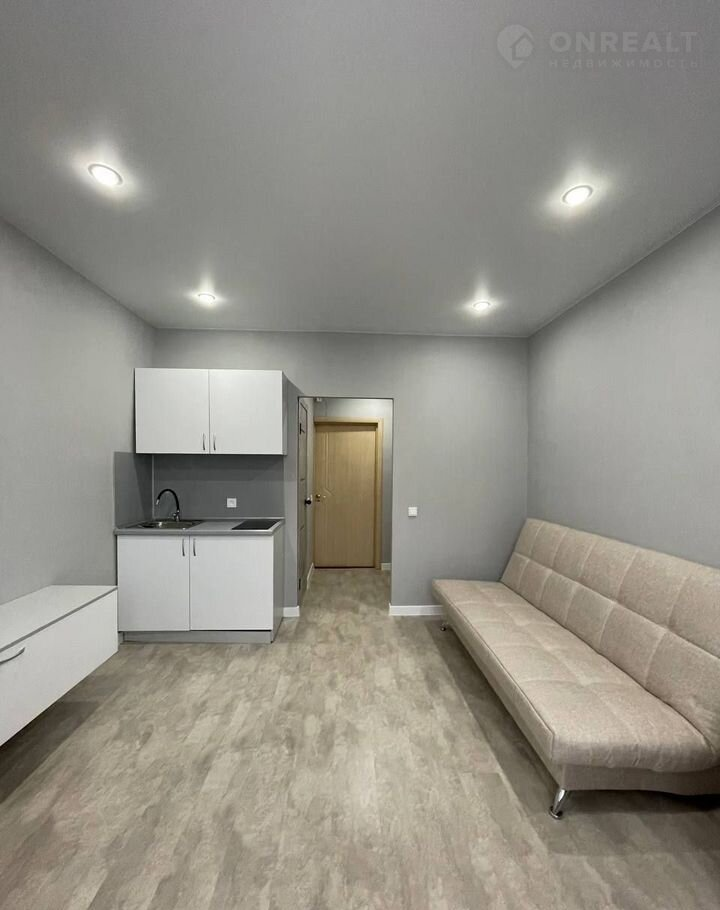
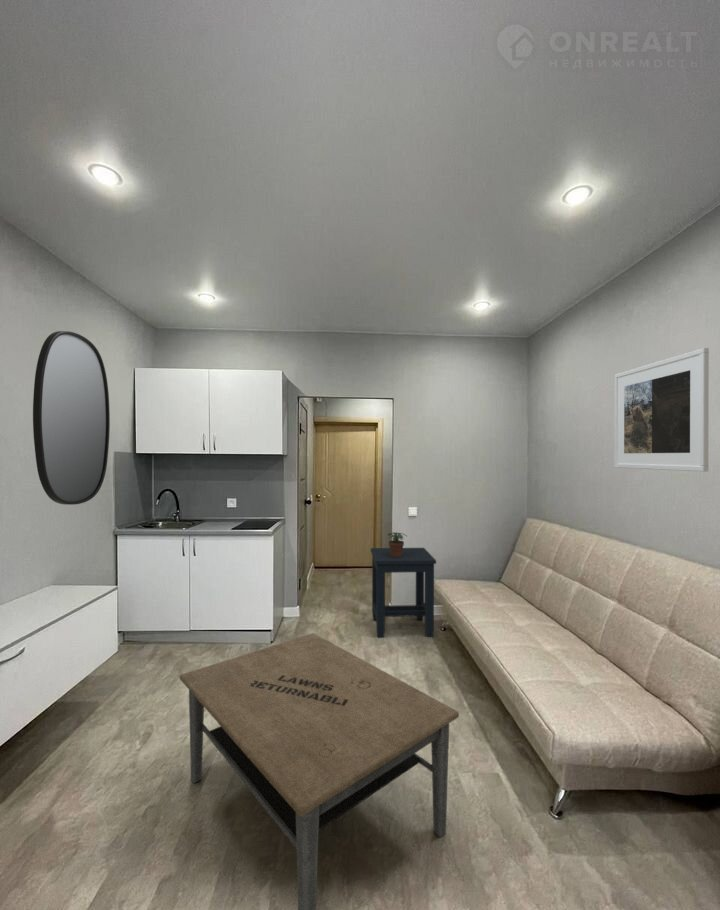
+ side table (401, 605)
+ potted plant (397, 544)
+ home mirror (76, 419)
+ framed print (654, 416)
+ coffee table (308, 747)
